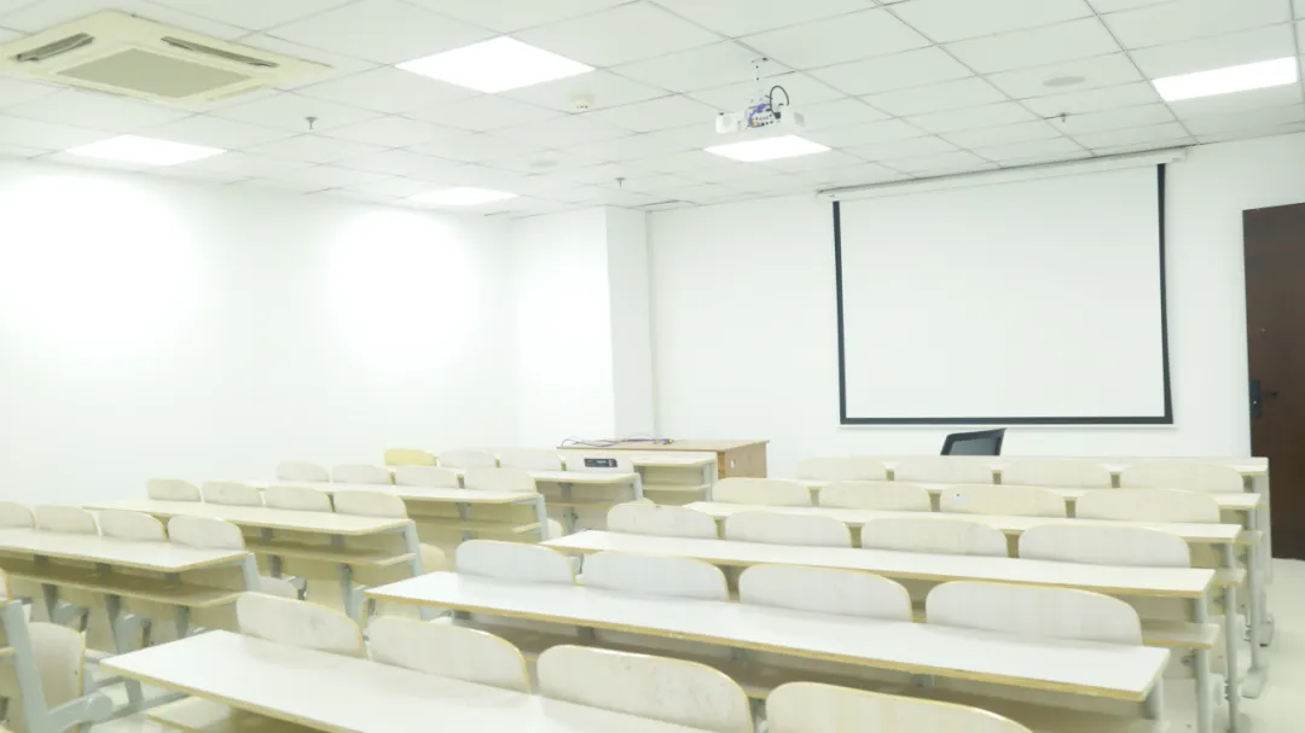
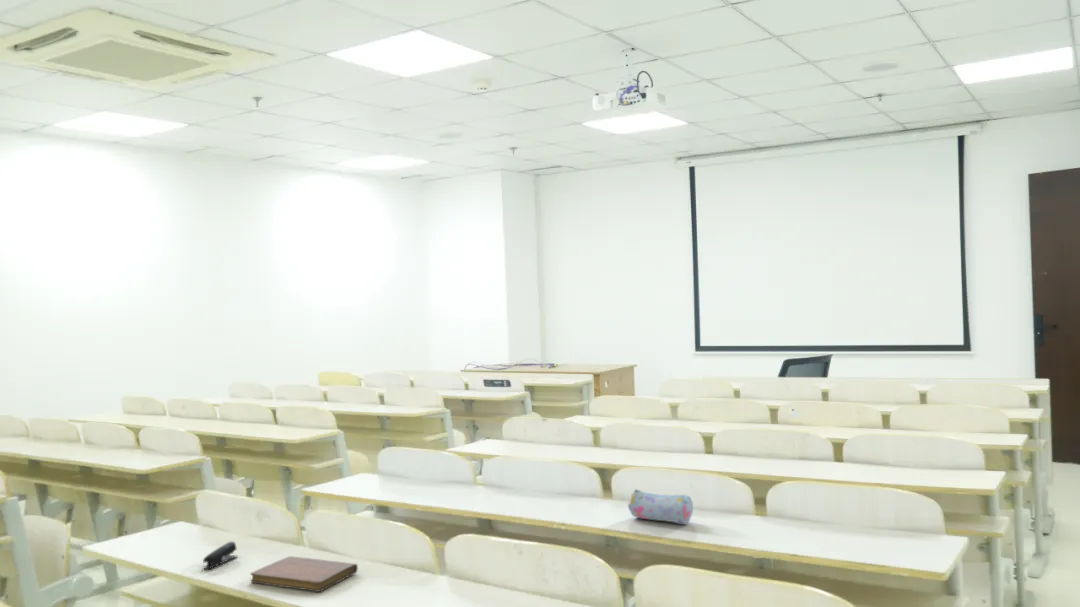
+ stapler (220, 554)
+ pencil case (660, 505)
+ notebook (304, 572)
